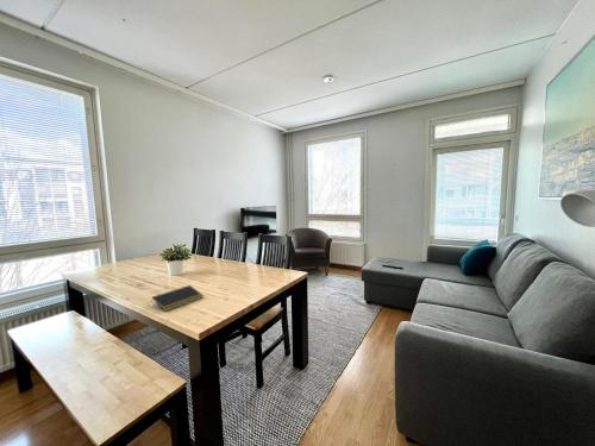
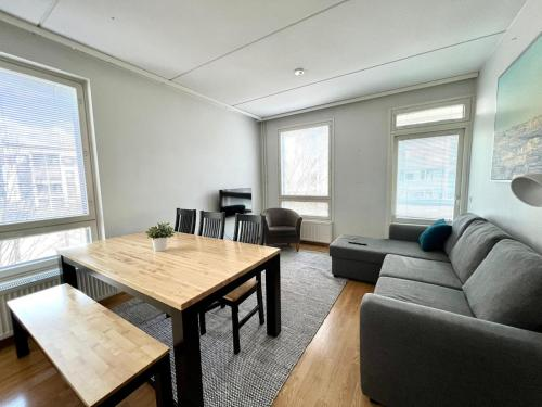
- notepad (178, 296)
